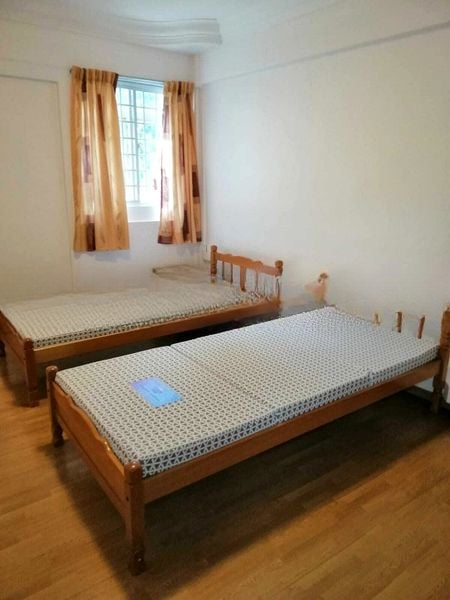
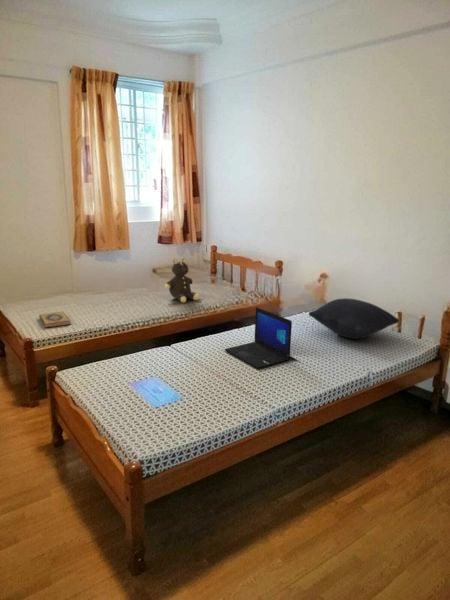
+ hardback book (54, 319)
+ laptop (257, 336)
+ pillow (353, 317)
+ teddy bear (183, 279)
